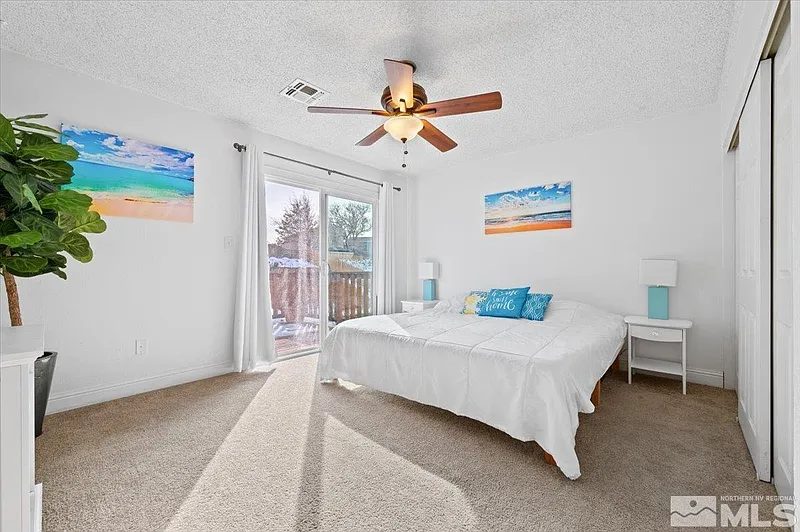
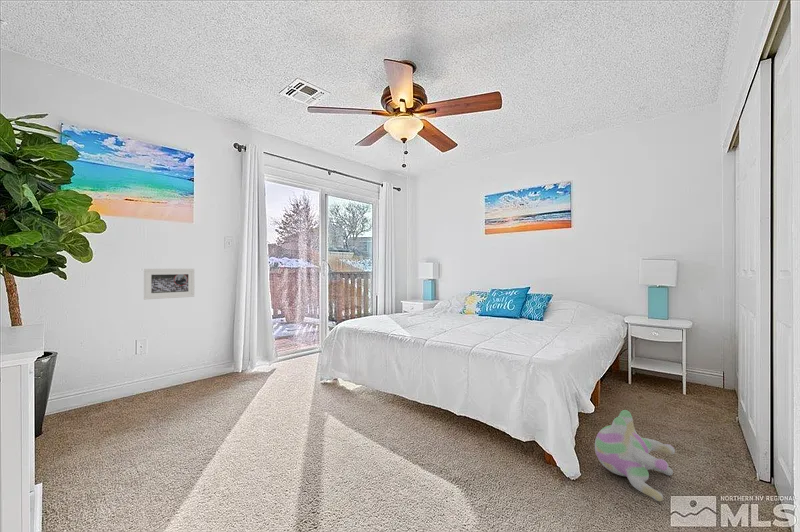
+ plush toy (631, 446)
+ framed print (170, 283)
